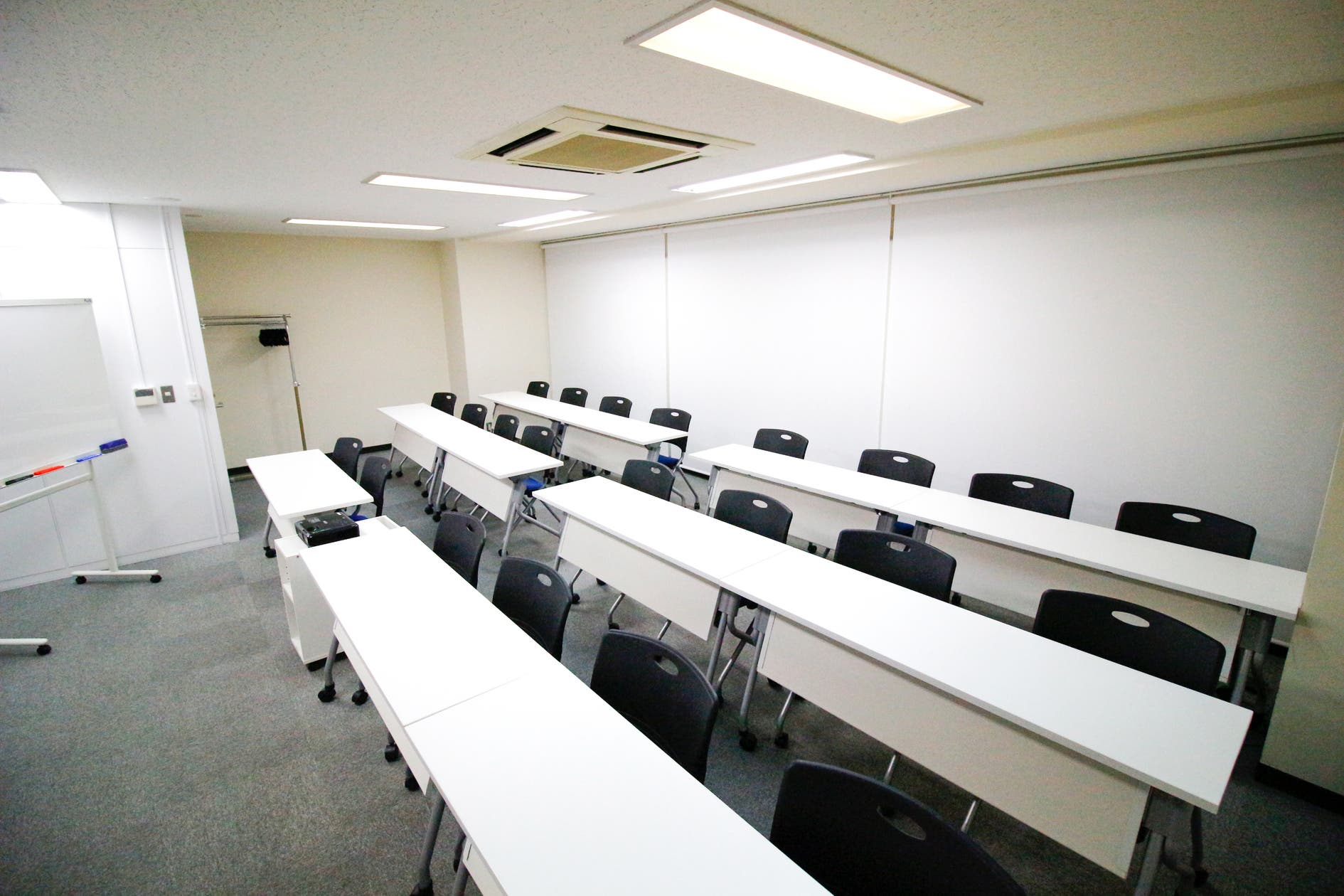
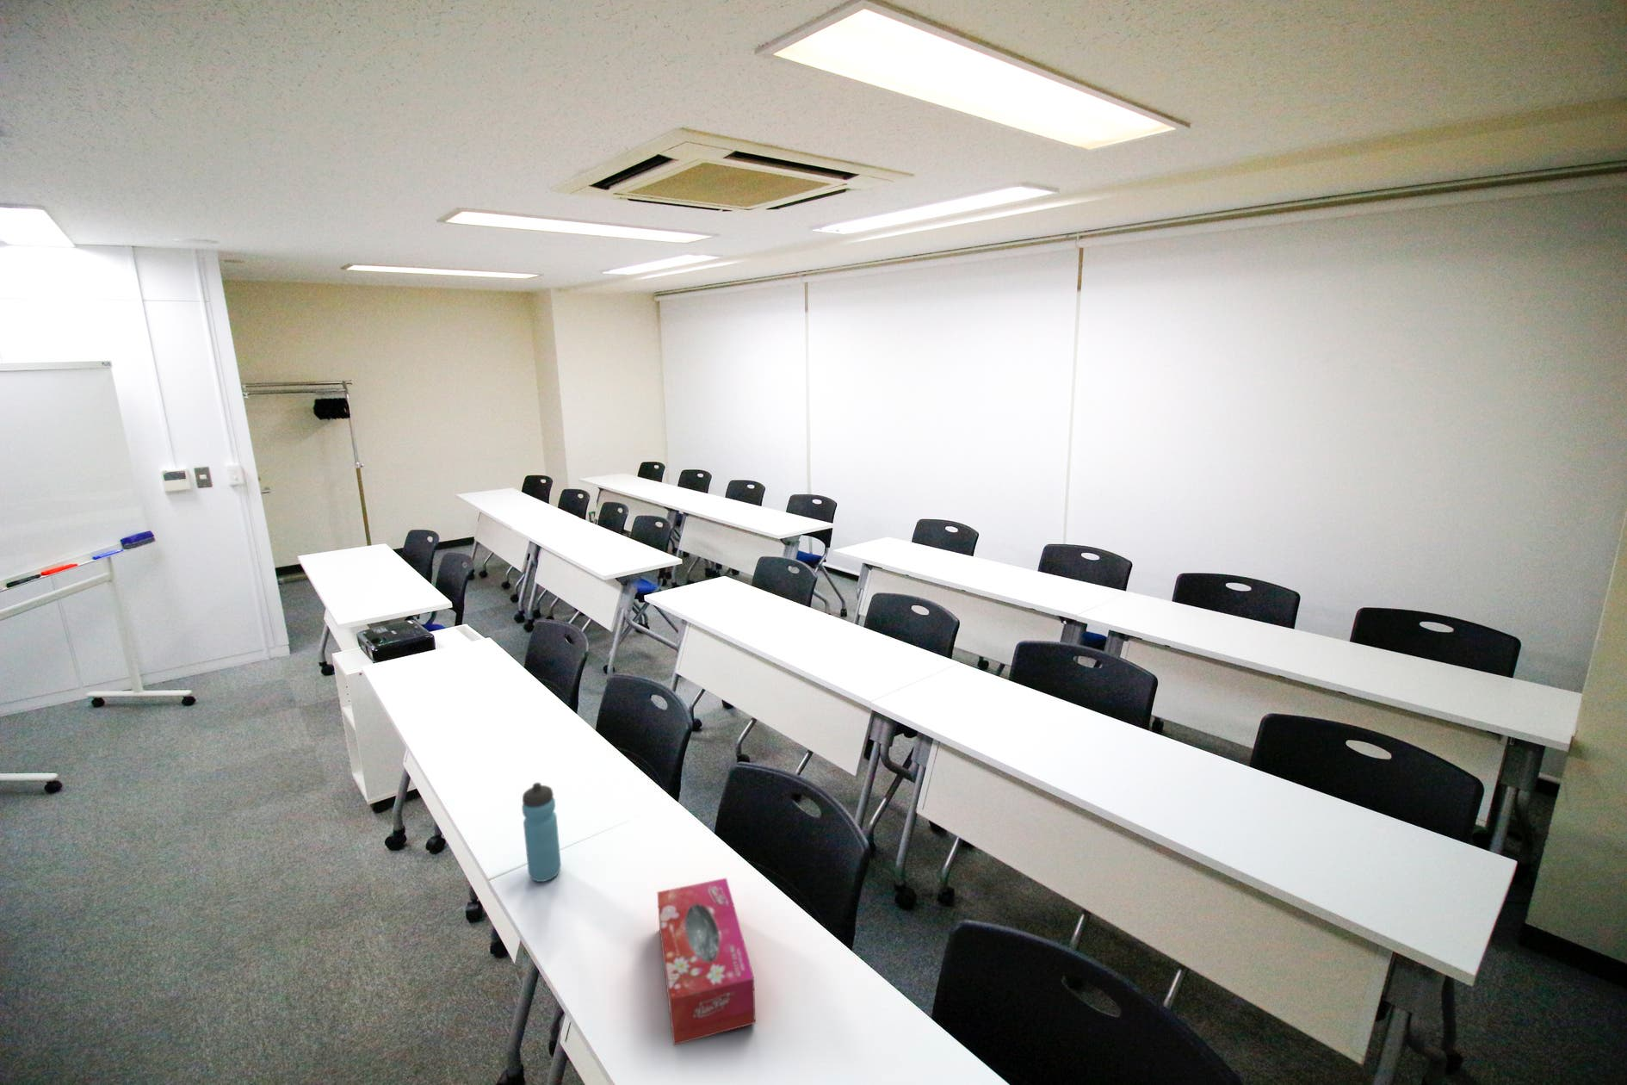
+ tissue box (702, 952)
+ water bottle (541, 829)
